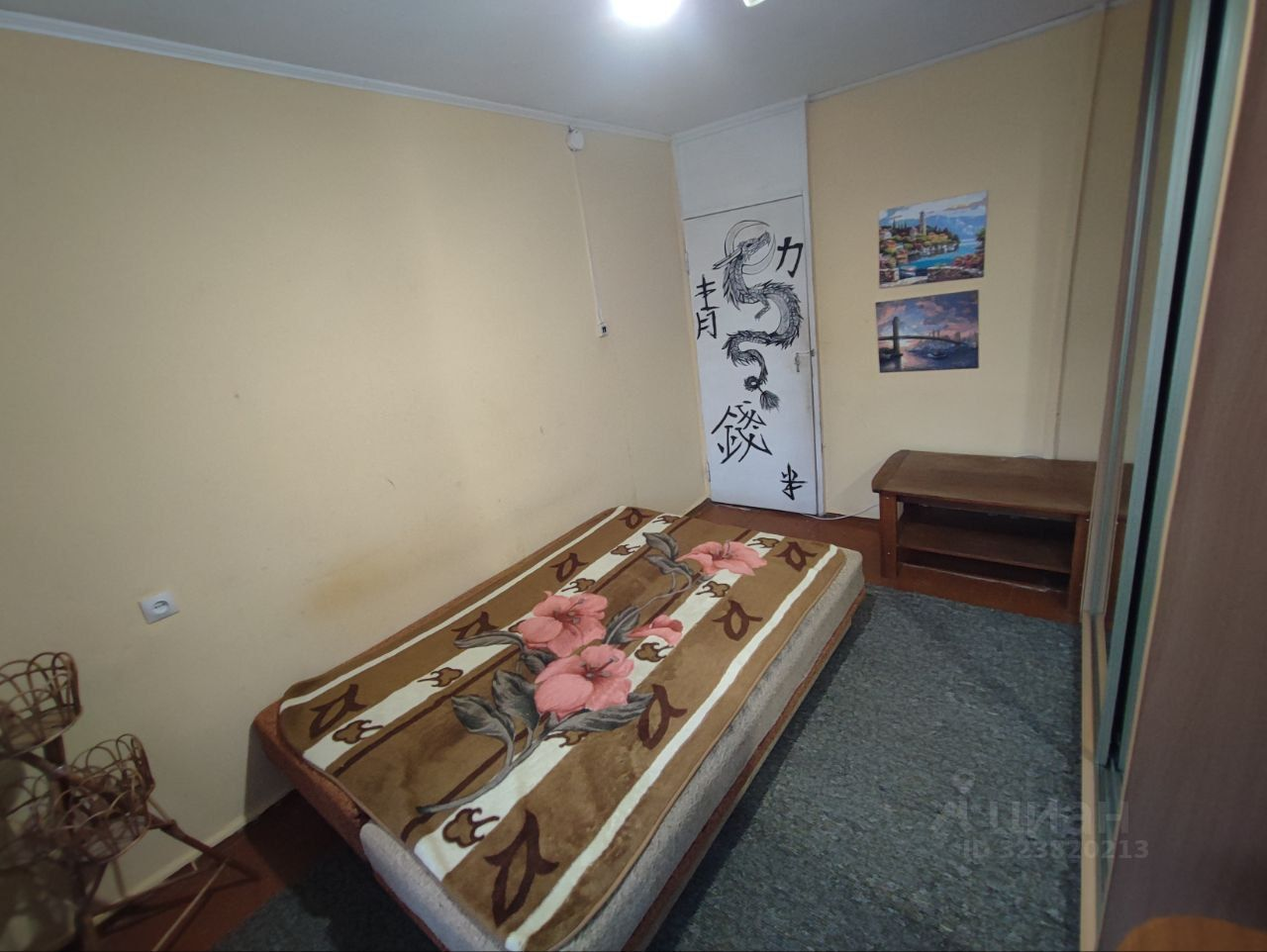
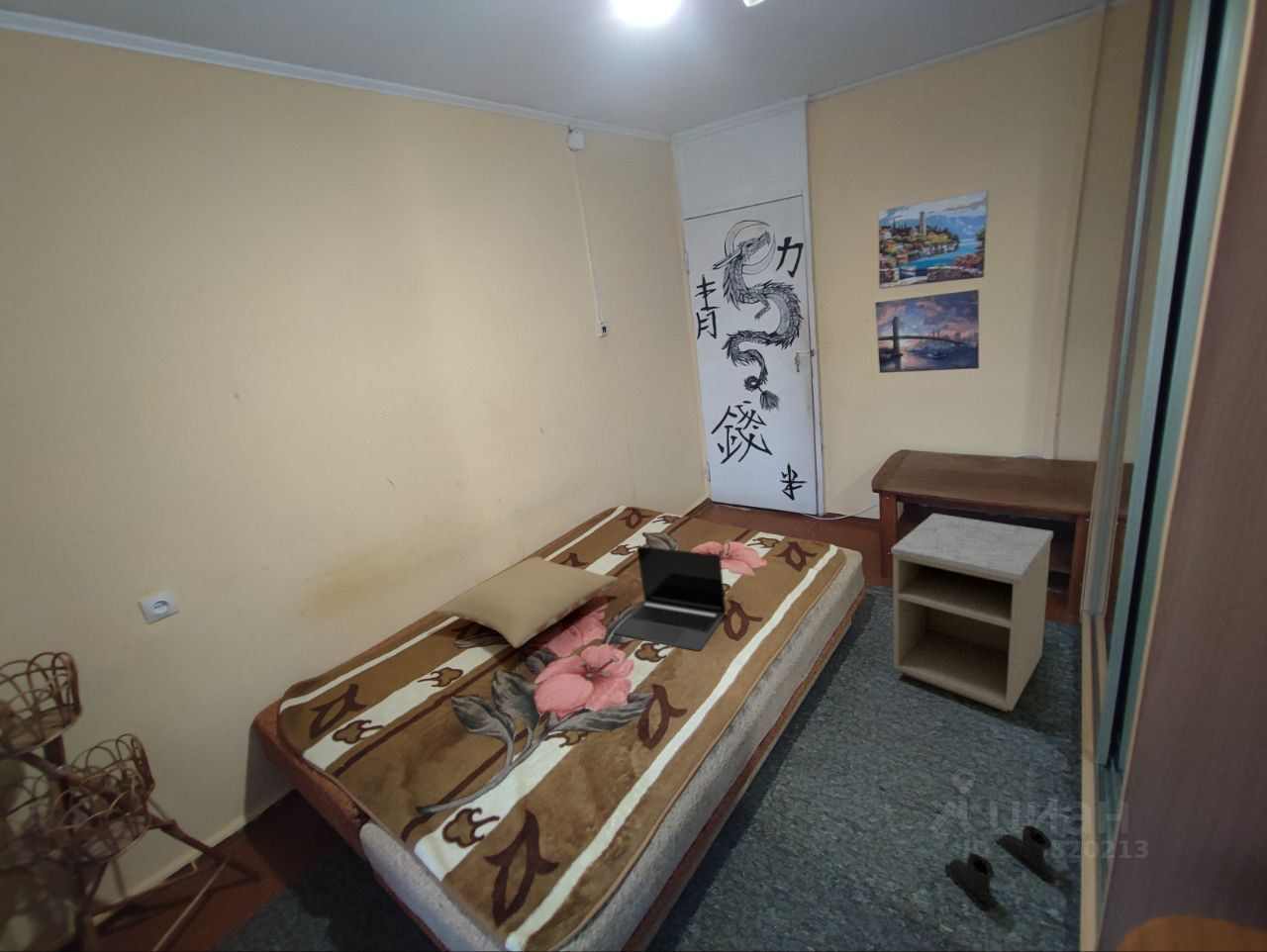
+ boots (1004, 848)
+ pillow (528, 595)
+ laptop (665, 595)
+ nightstand (968, 608)
